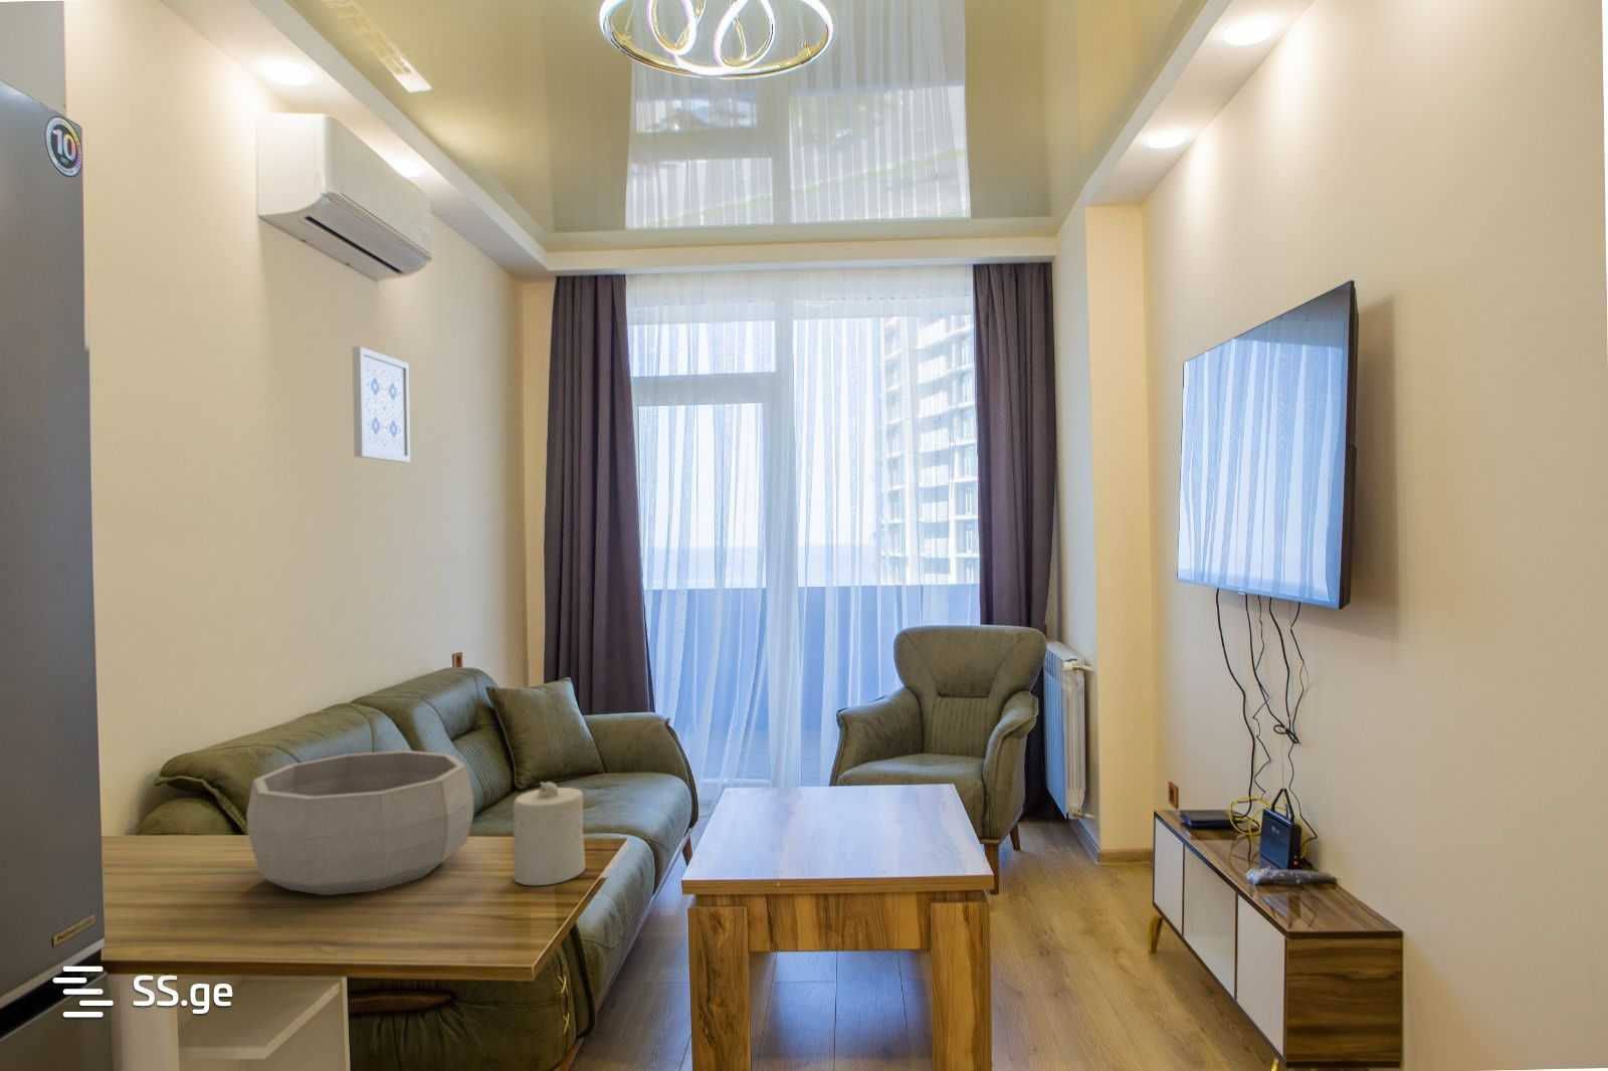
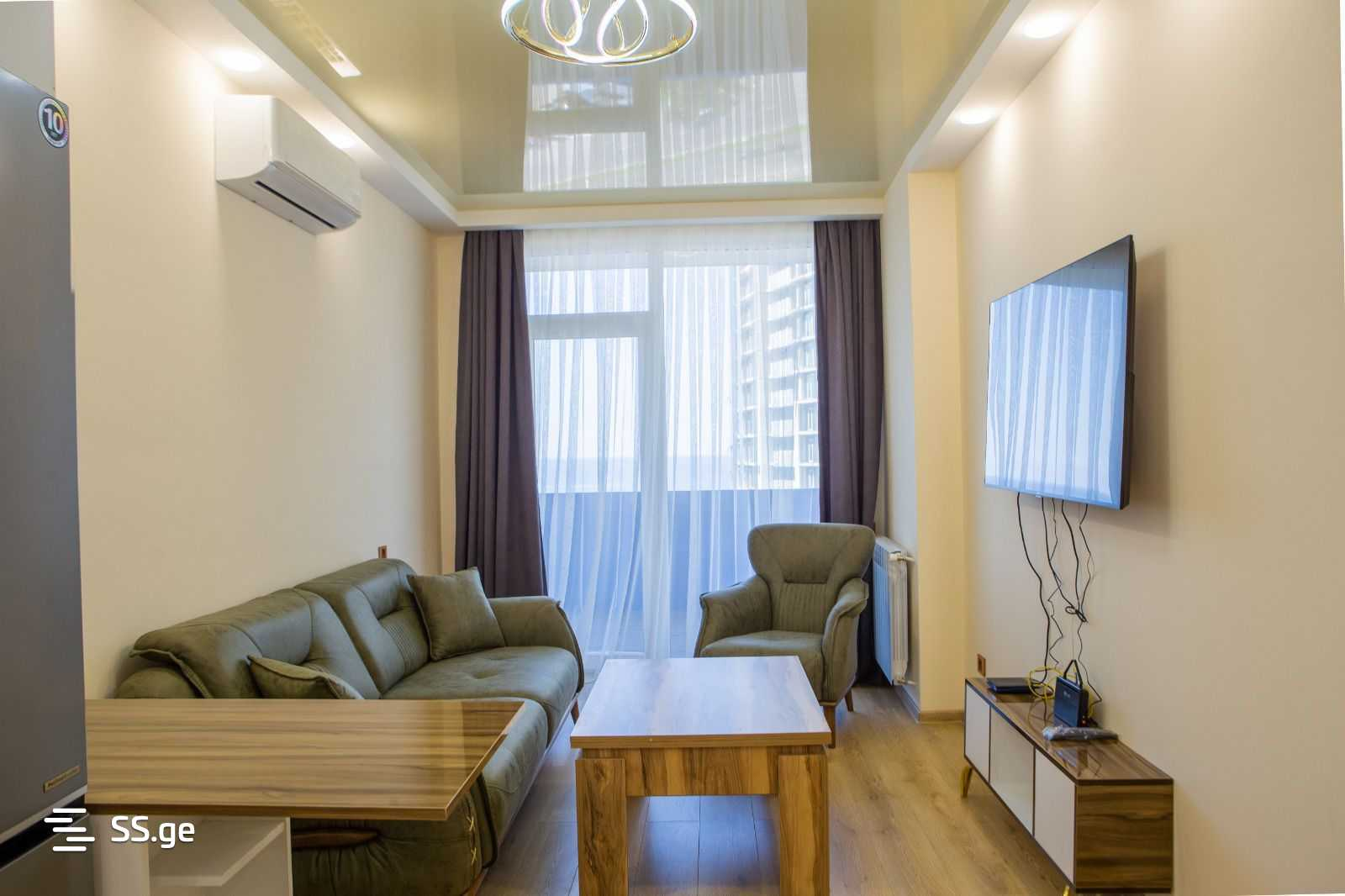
- candle (549, 827)
- decorative bowl (362, 820)
- wall art (381, 406)
